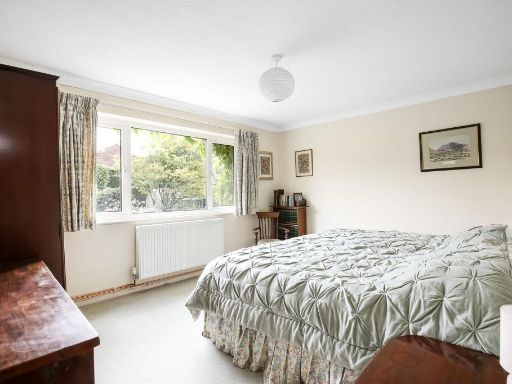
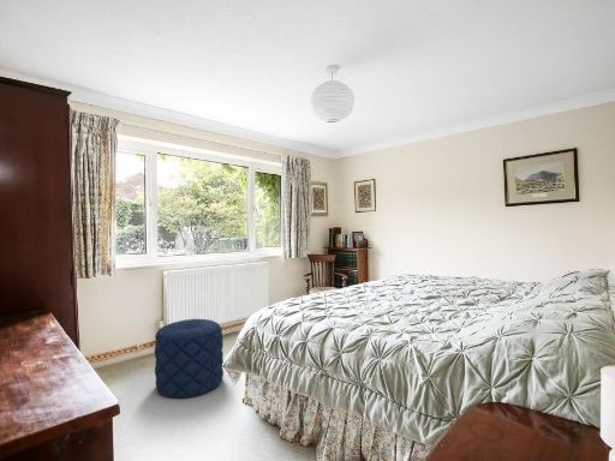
+ pouf (189, 354)
